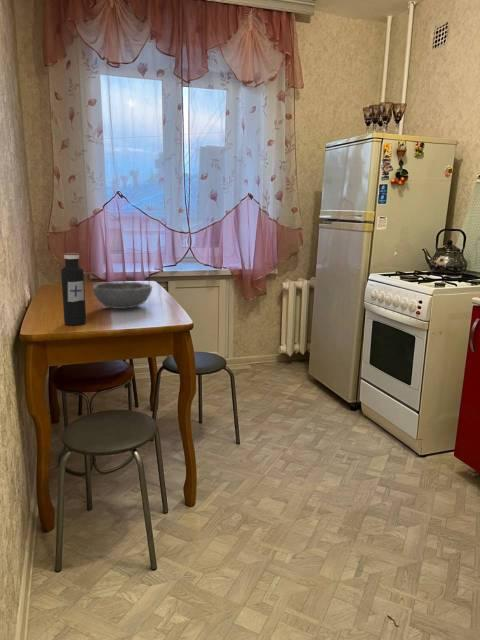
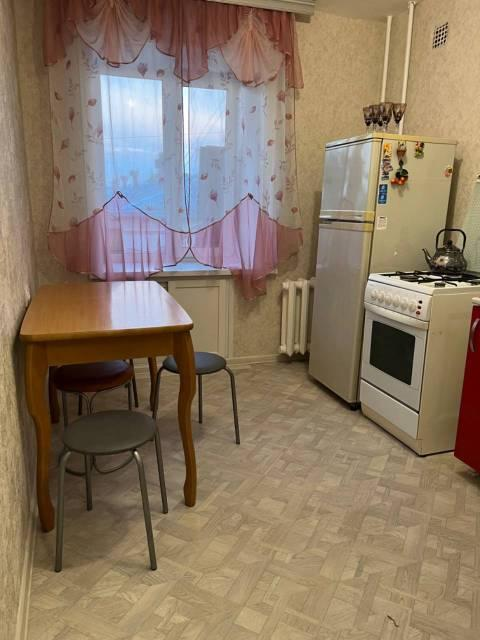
- bowl (123, 296)
- water bottle (73, 288)
